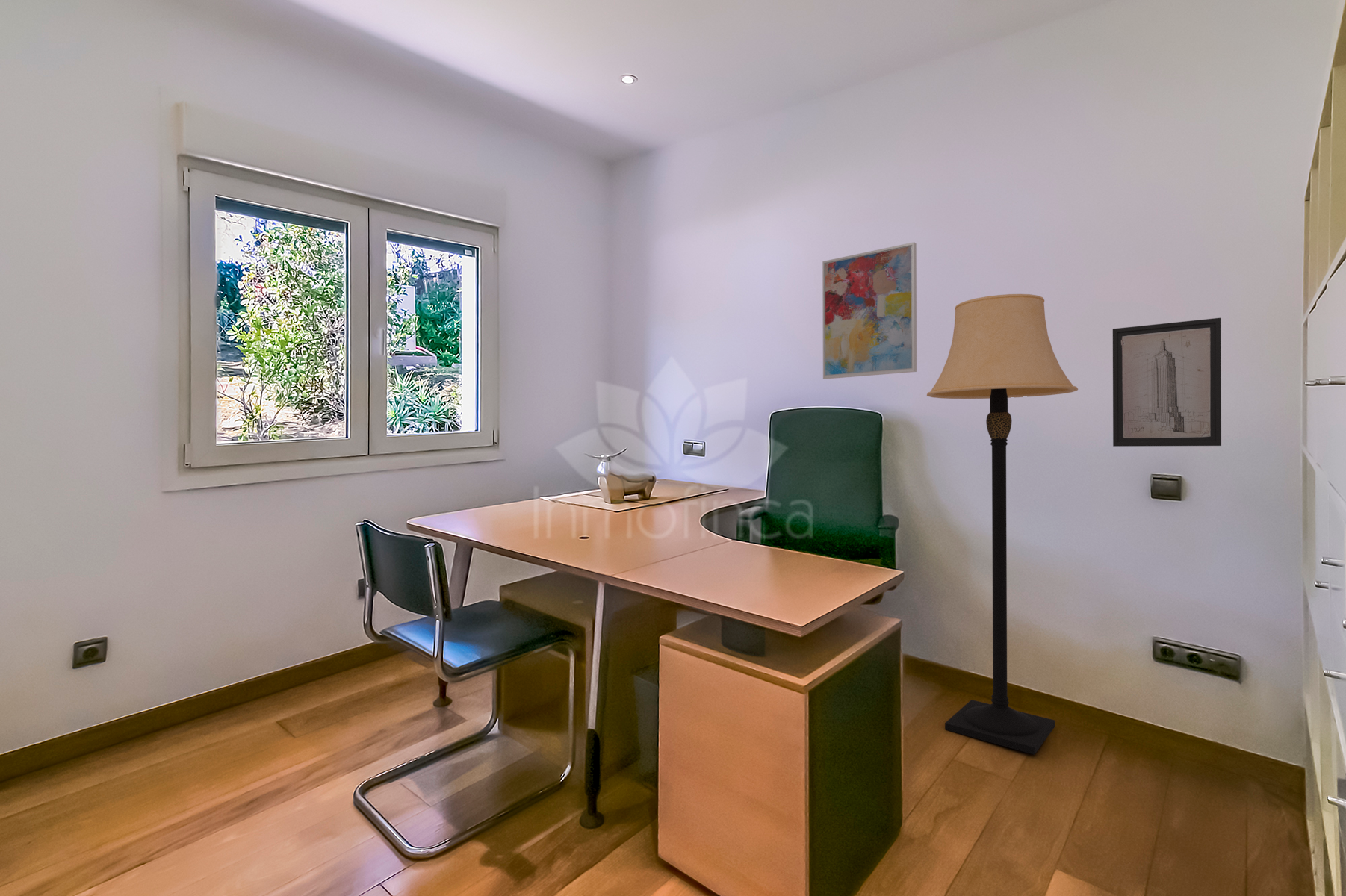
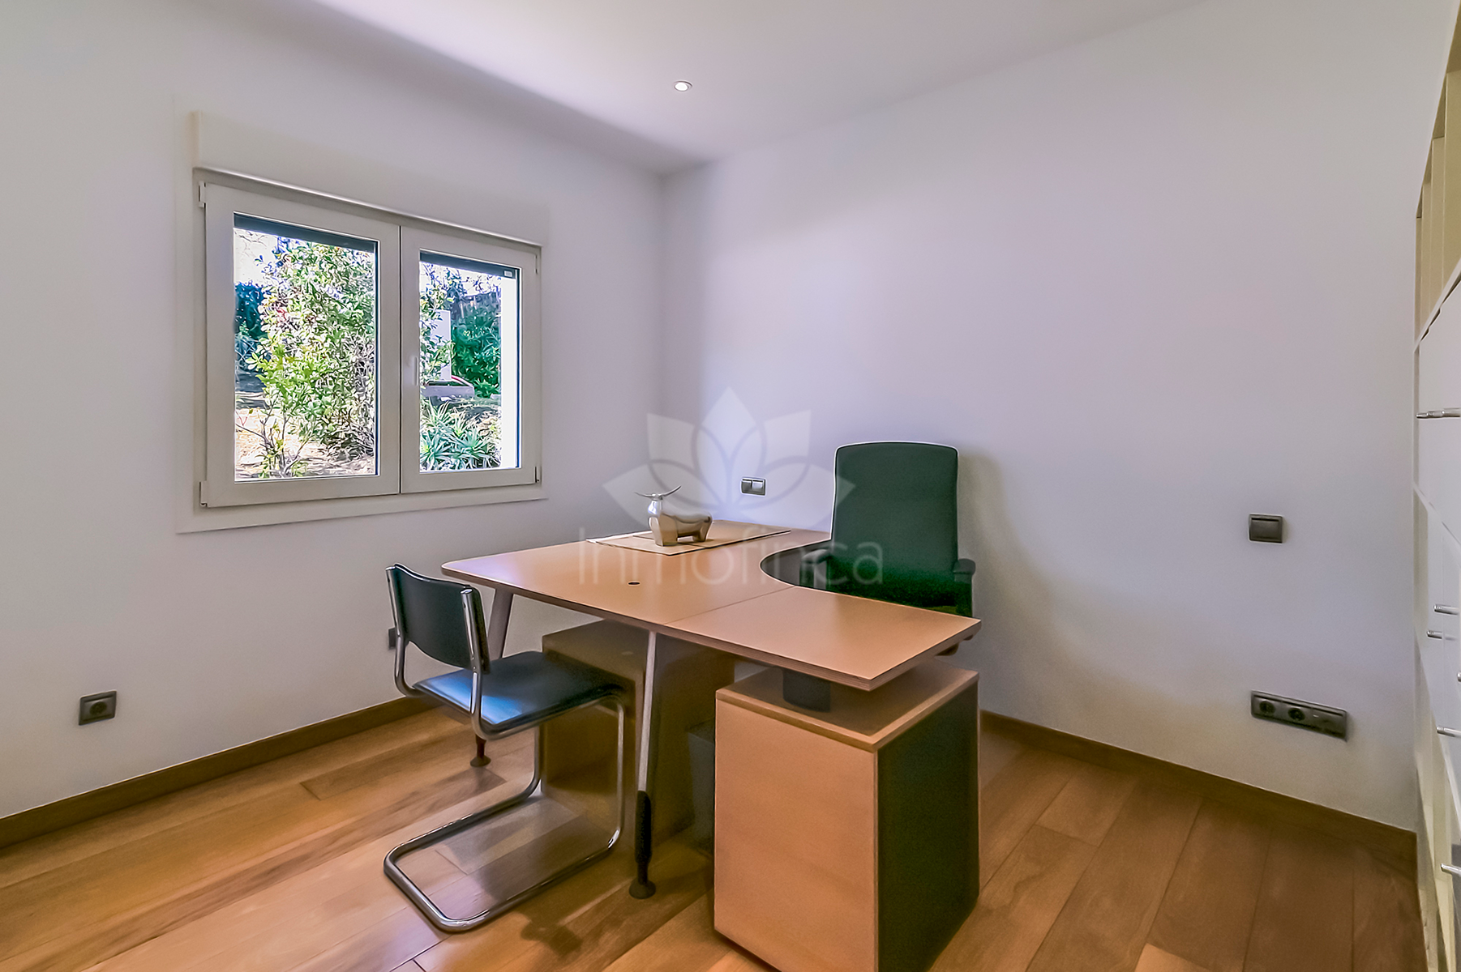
- wall art (1164, 385)
- lamp (999, 515)
- wall art (867, 314)
